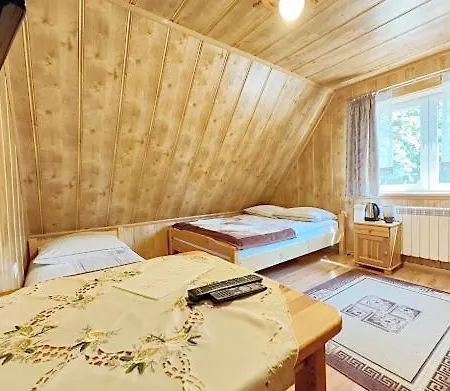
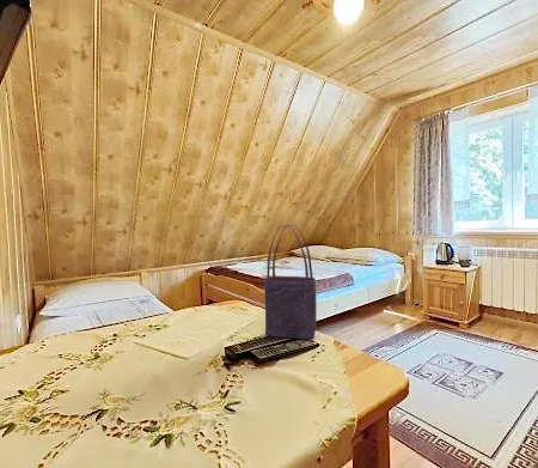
+ tote bag (289, 280)
